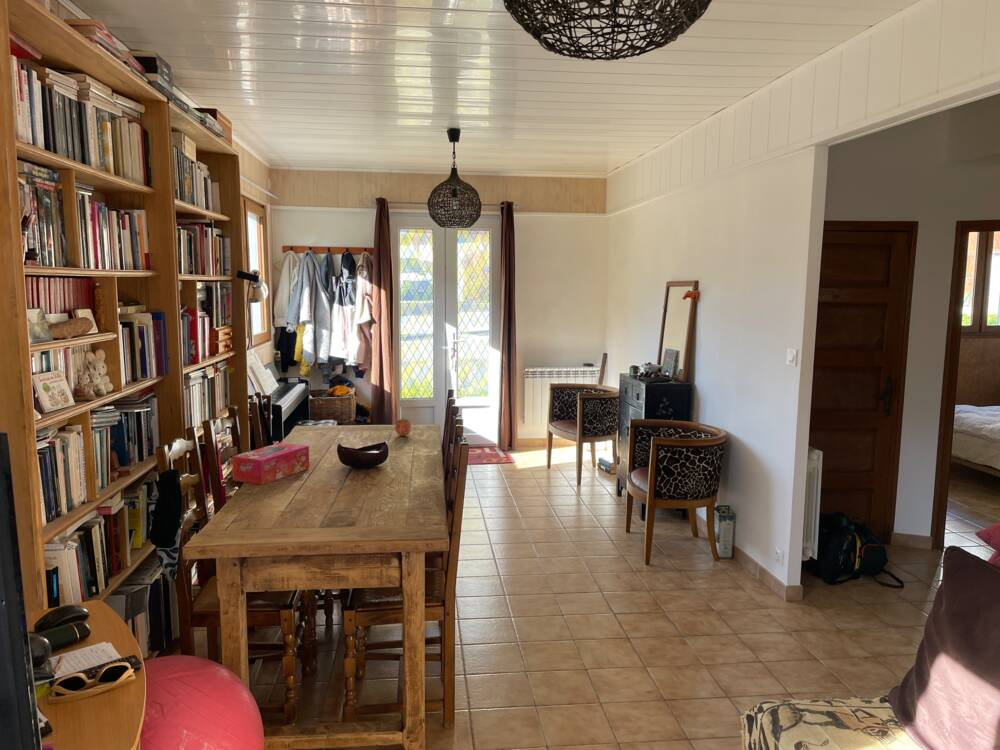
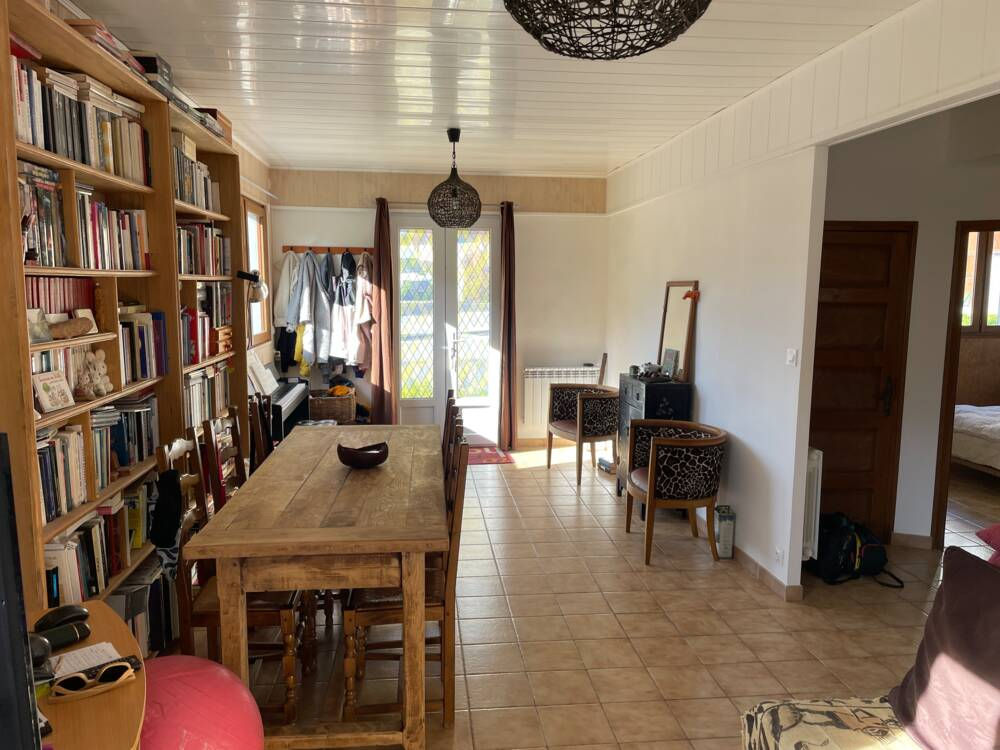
- fruit (403, 426)
- tissue box (272, 462)
